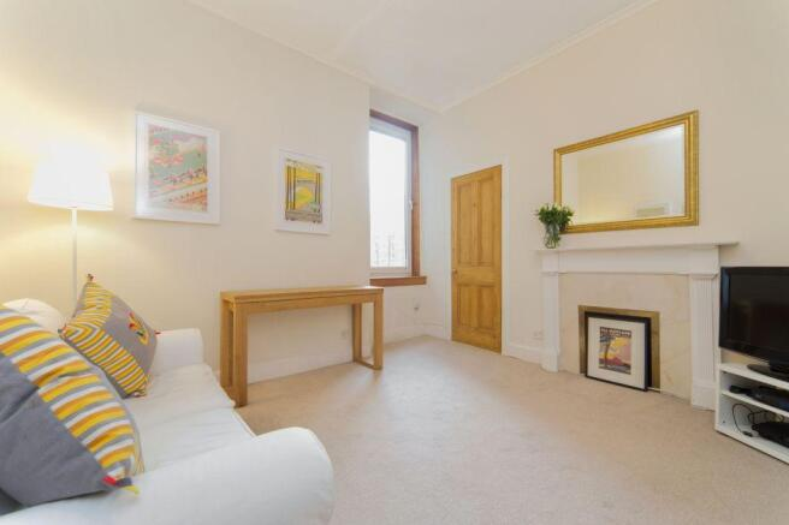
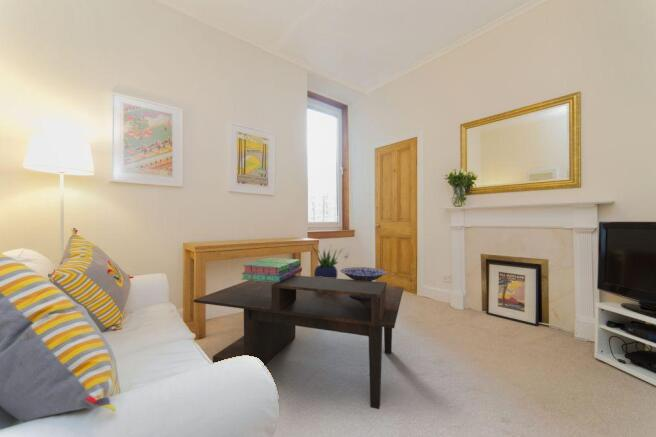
+ potted plant (328, 264)
+ coffee table (307, 316)
+ decorative bowl (363, 280)
+ stack of books (273, 281)
